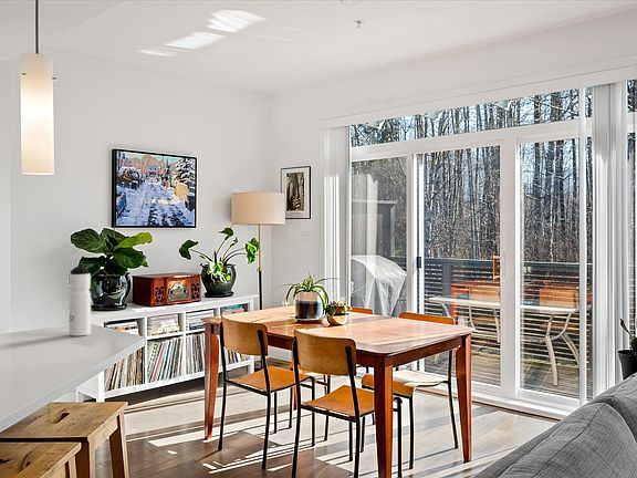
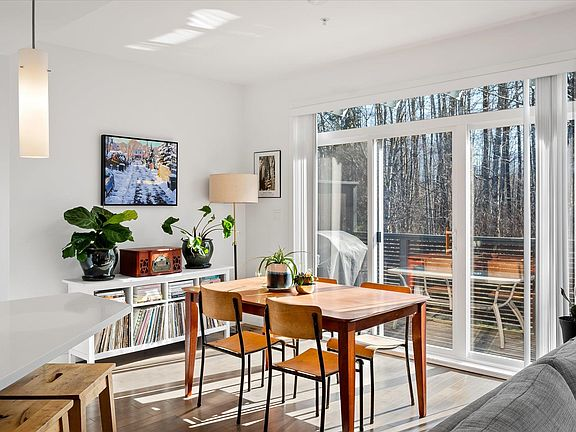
- water bottle (80, 299)
